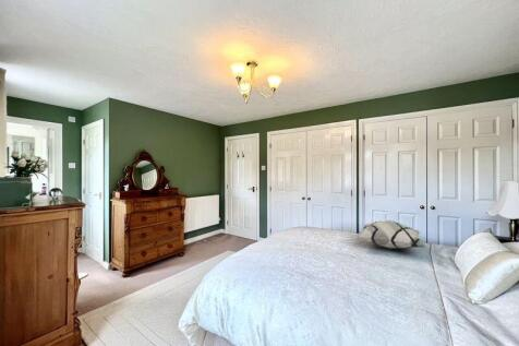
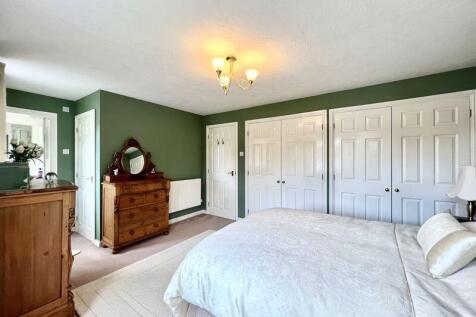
- decorative pillow (389, 234)
